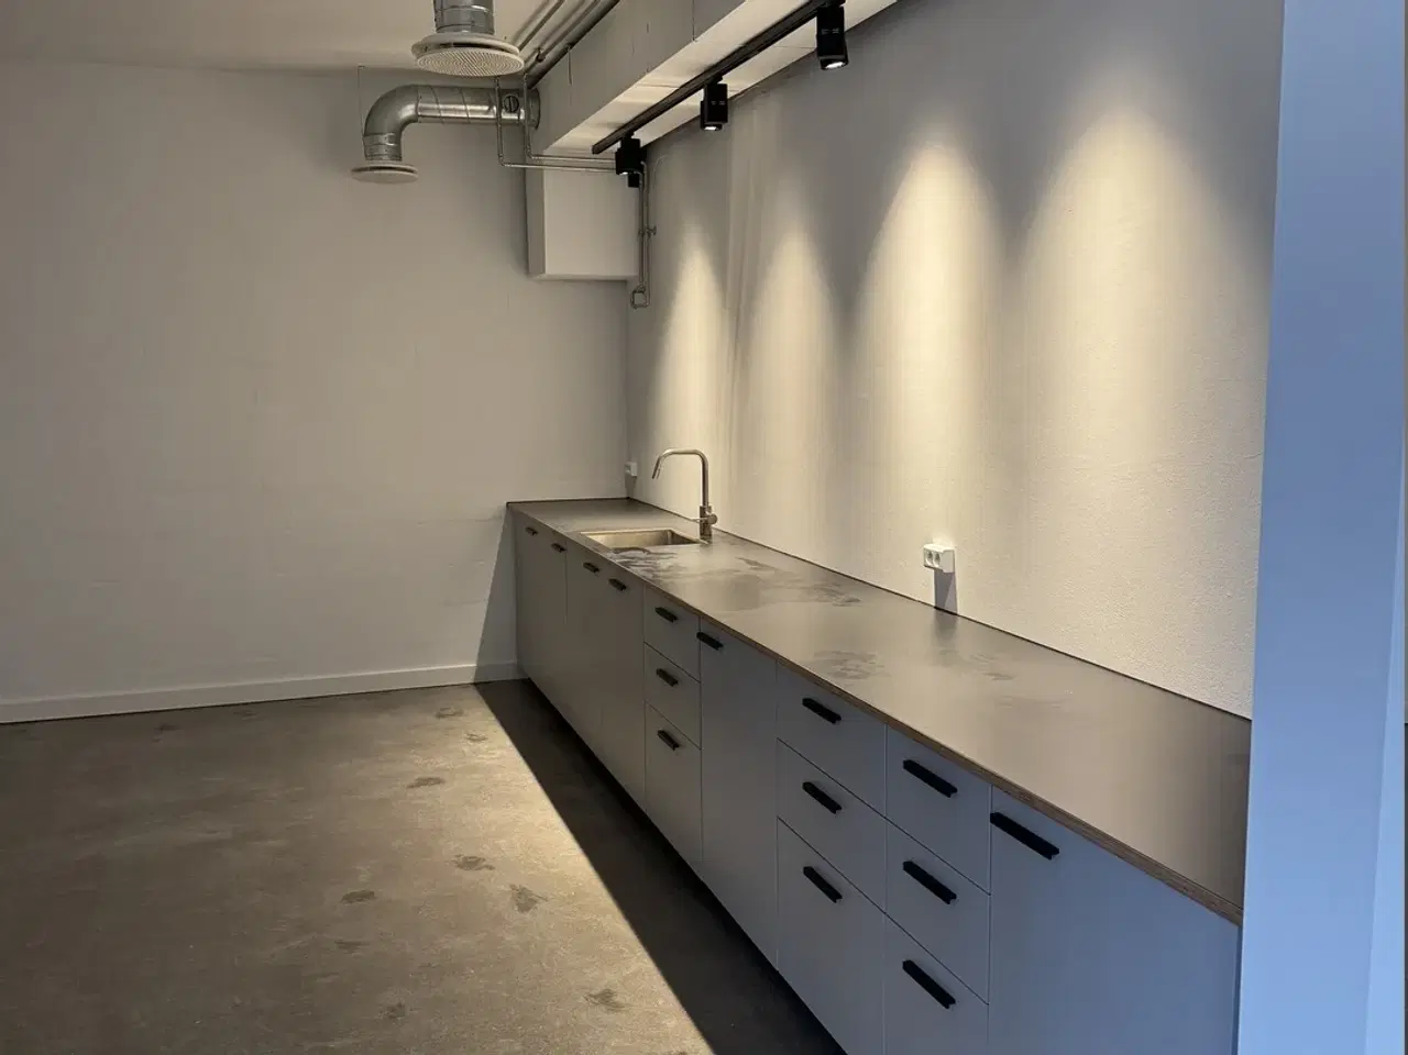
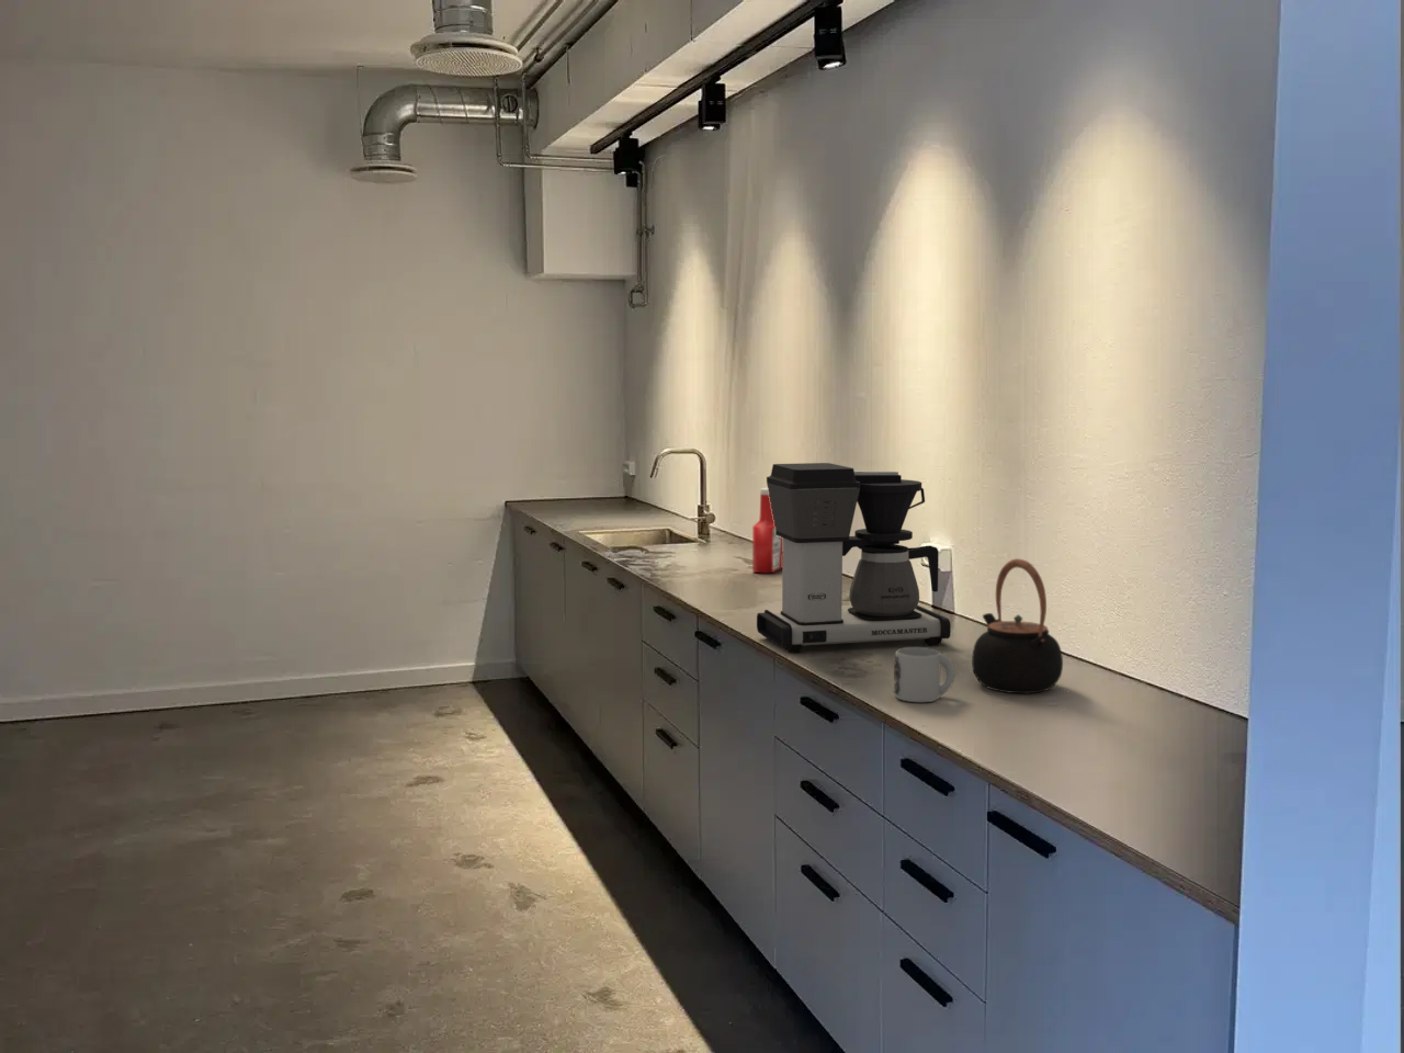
+ soap bottle (768, 529)
+ mug (923, 674)
+ coffee maker (861, 553)
+ teapot (1014, 621)
